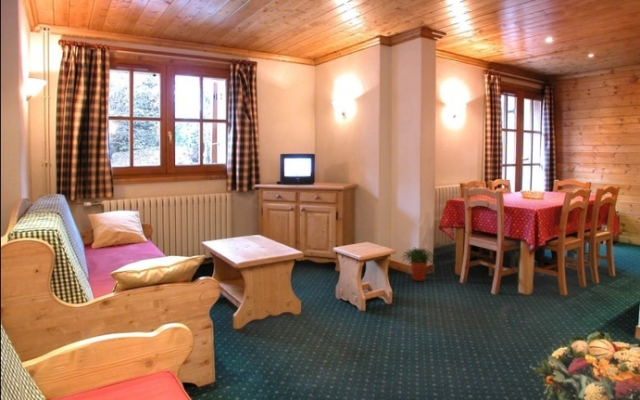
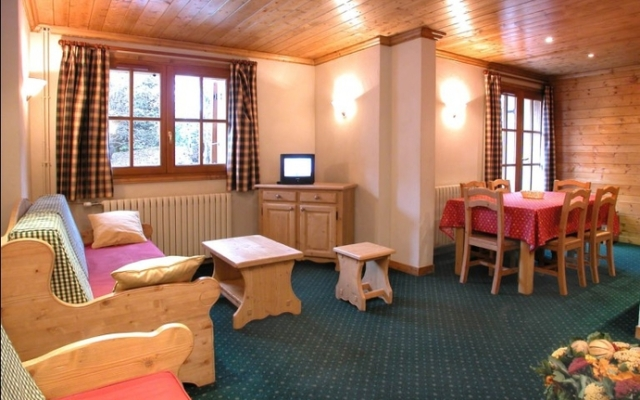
- potted plant (418, 263)
